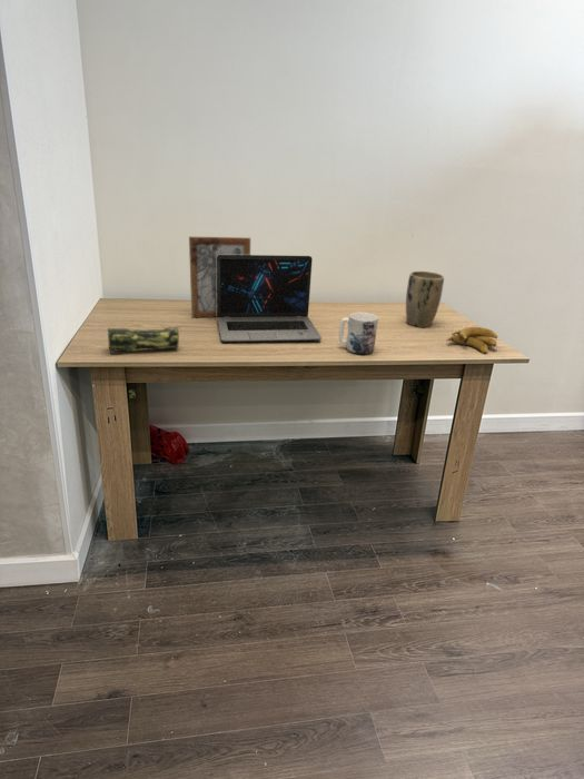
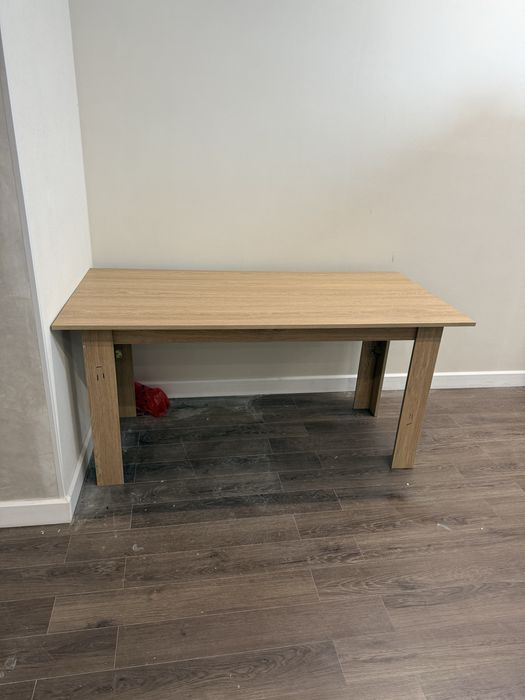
- pencil case (145, 337)
- plant pot (423, 299)
- mug (358, 333)
- laptop (268, 298)
- banana (473, 338)
- picture frame (216, 278)
